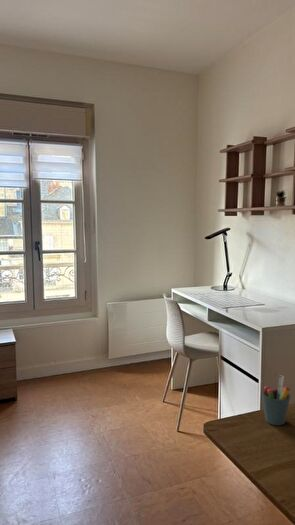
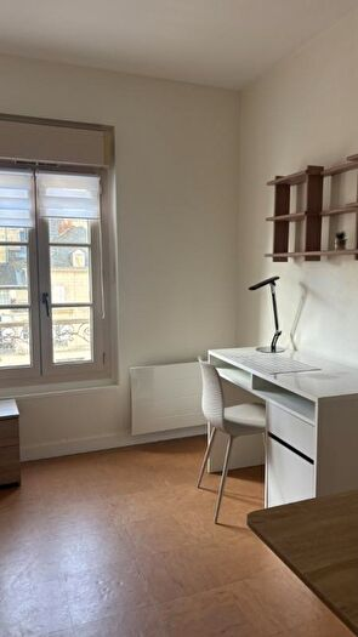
- pen holder (276, 400)
